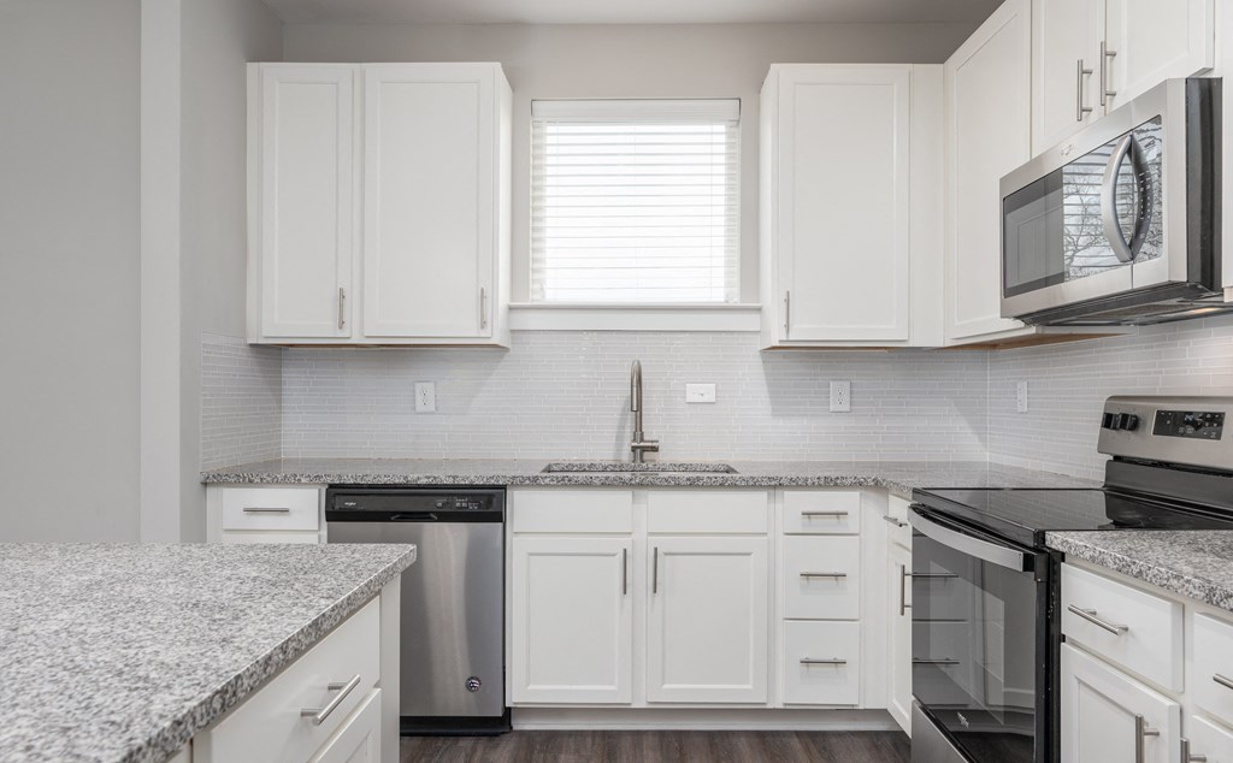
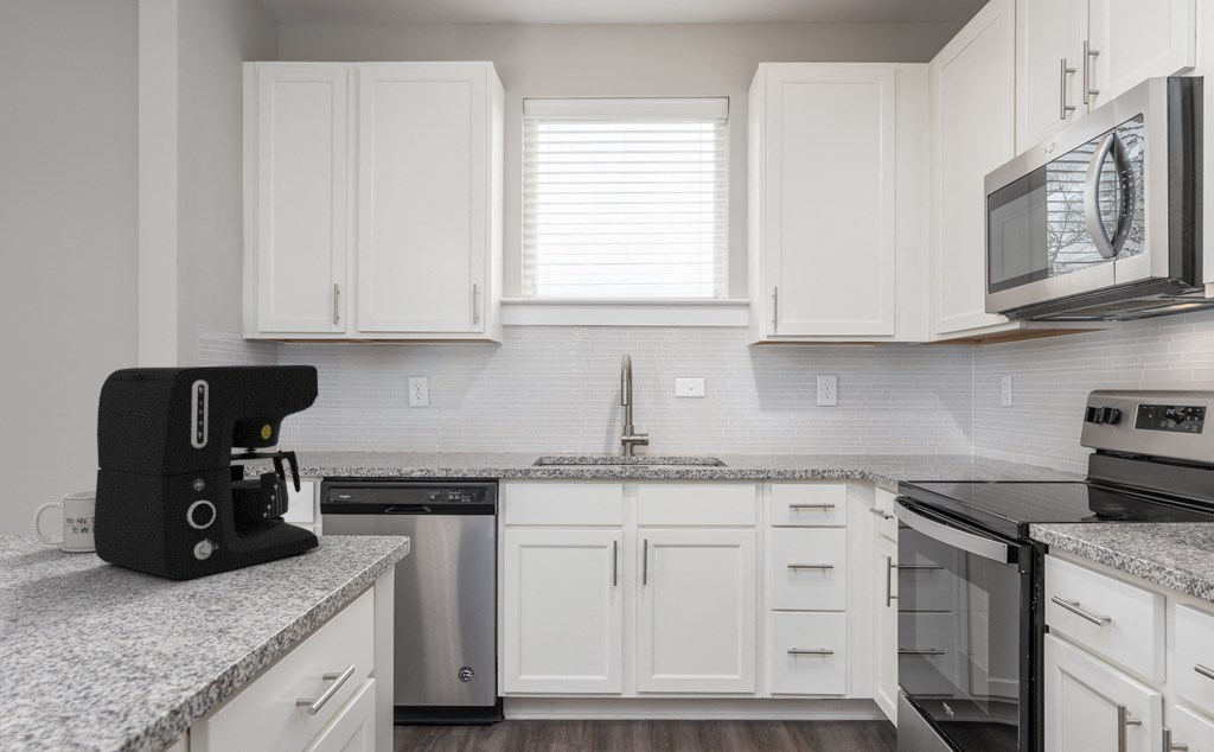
+ coffee maker (223, 459)
+ mug (78, 521)
